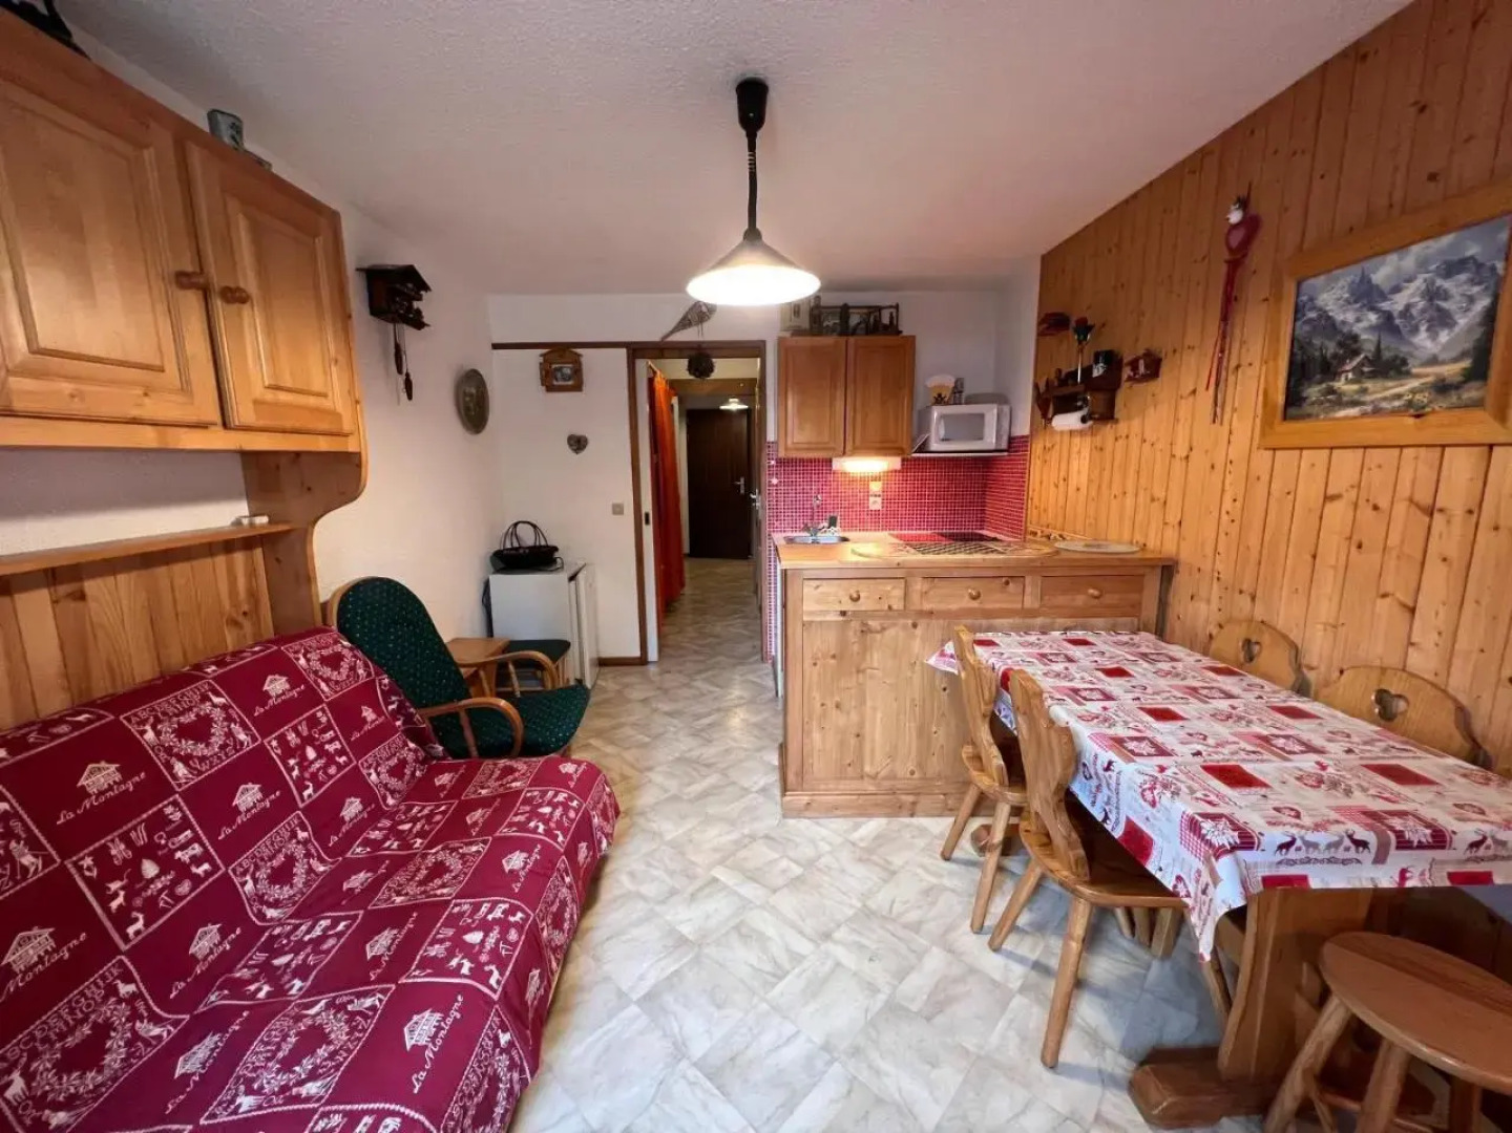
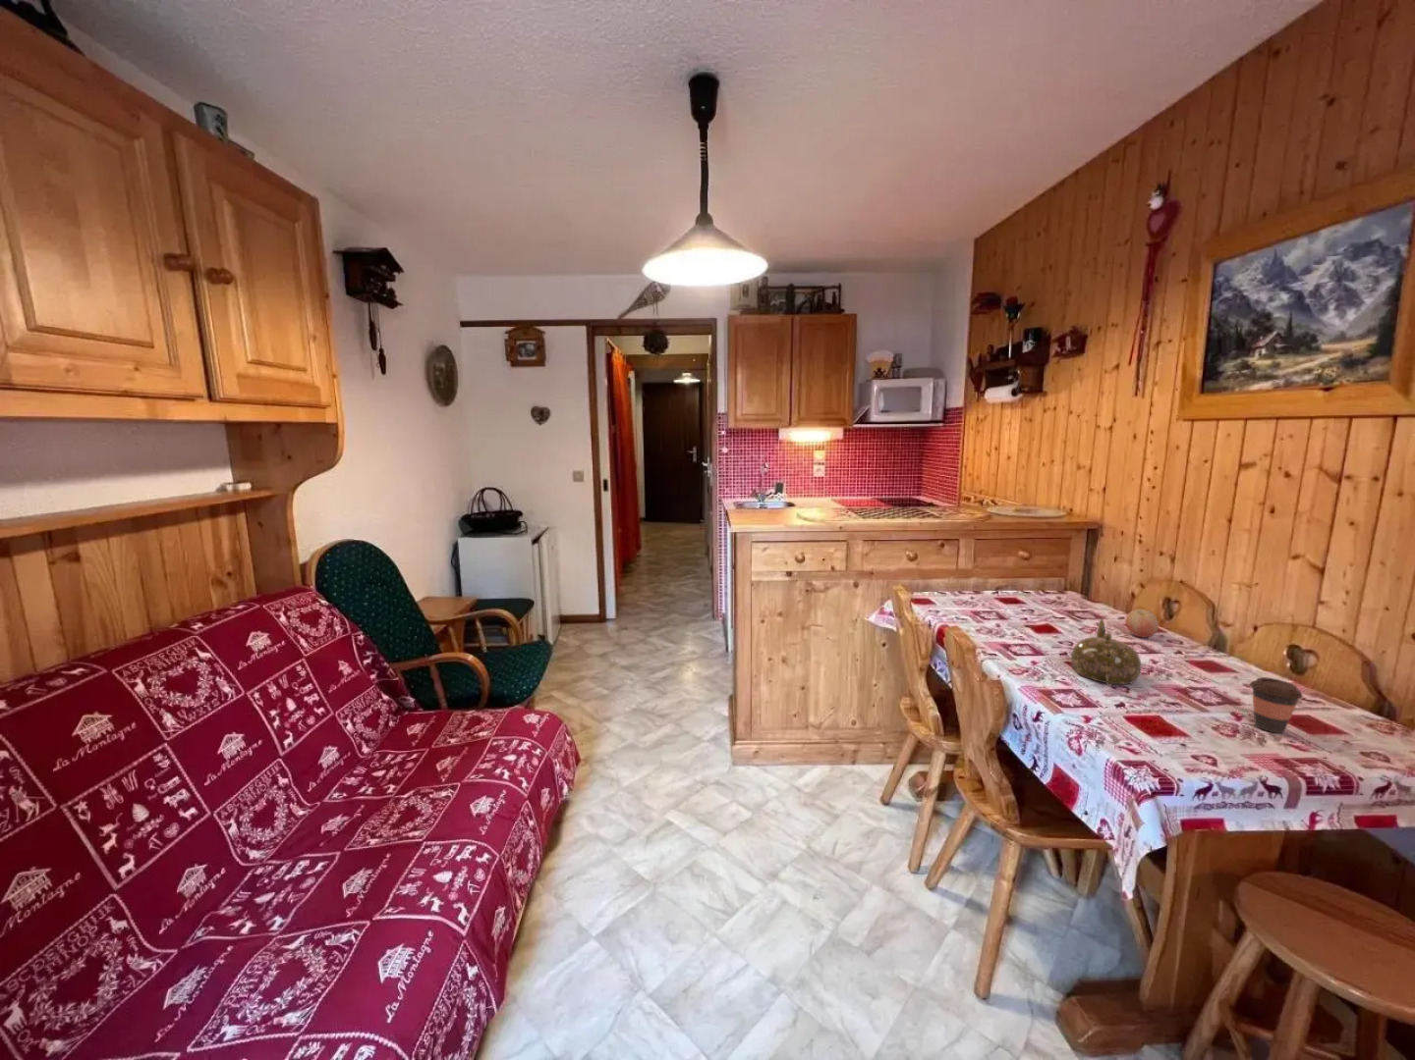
+ coffee cup (1272, 706)
+ teapot (1104, 651)
+ fruit (1142, 624)
